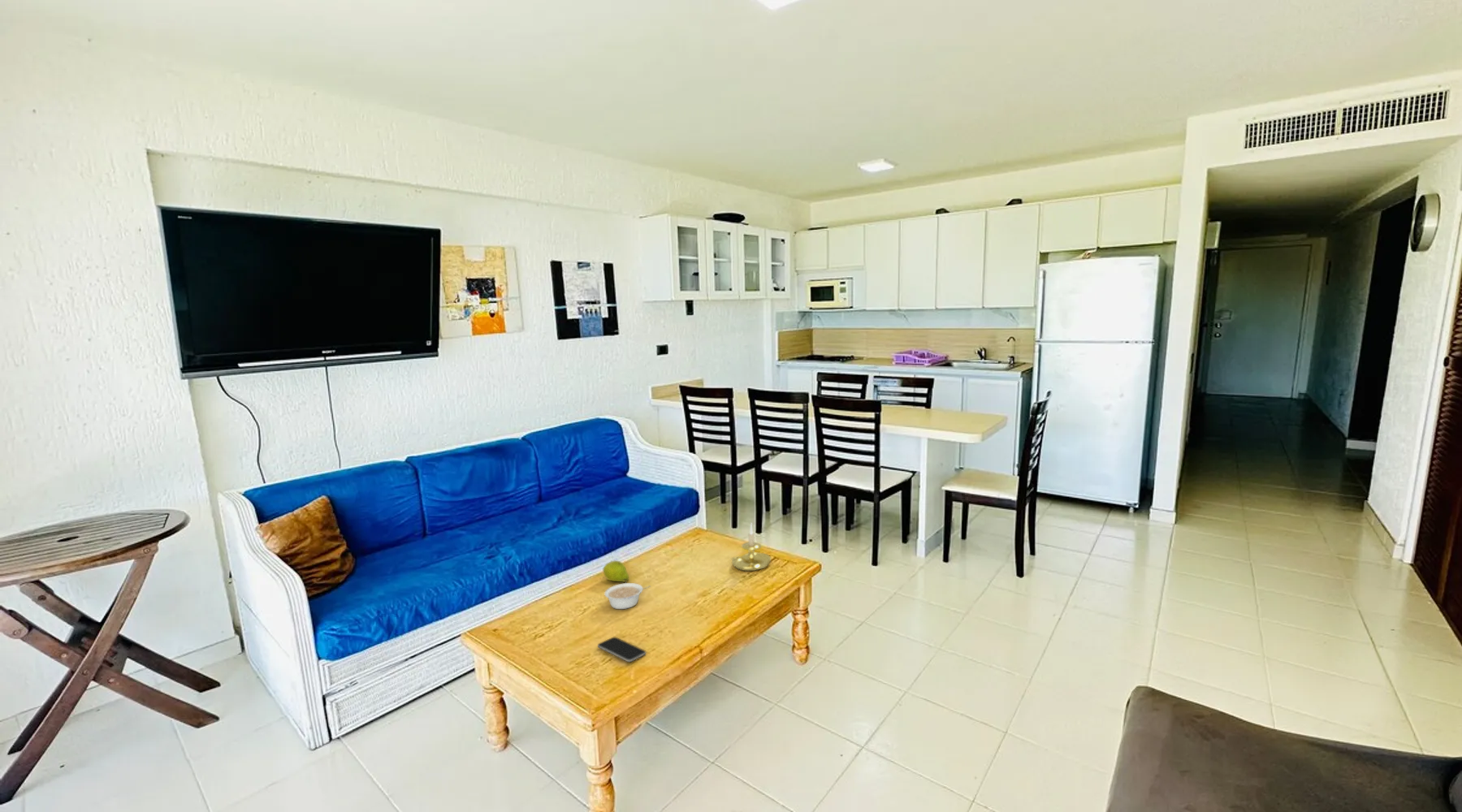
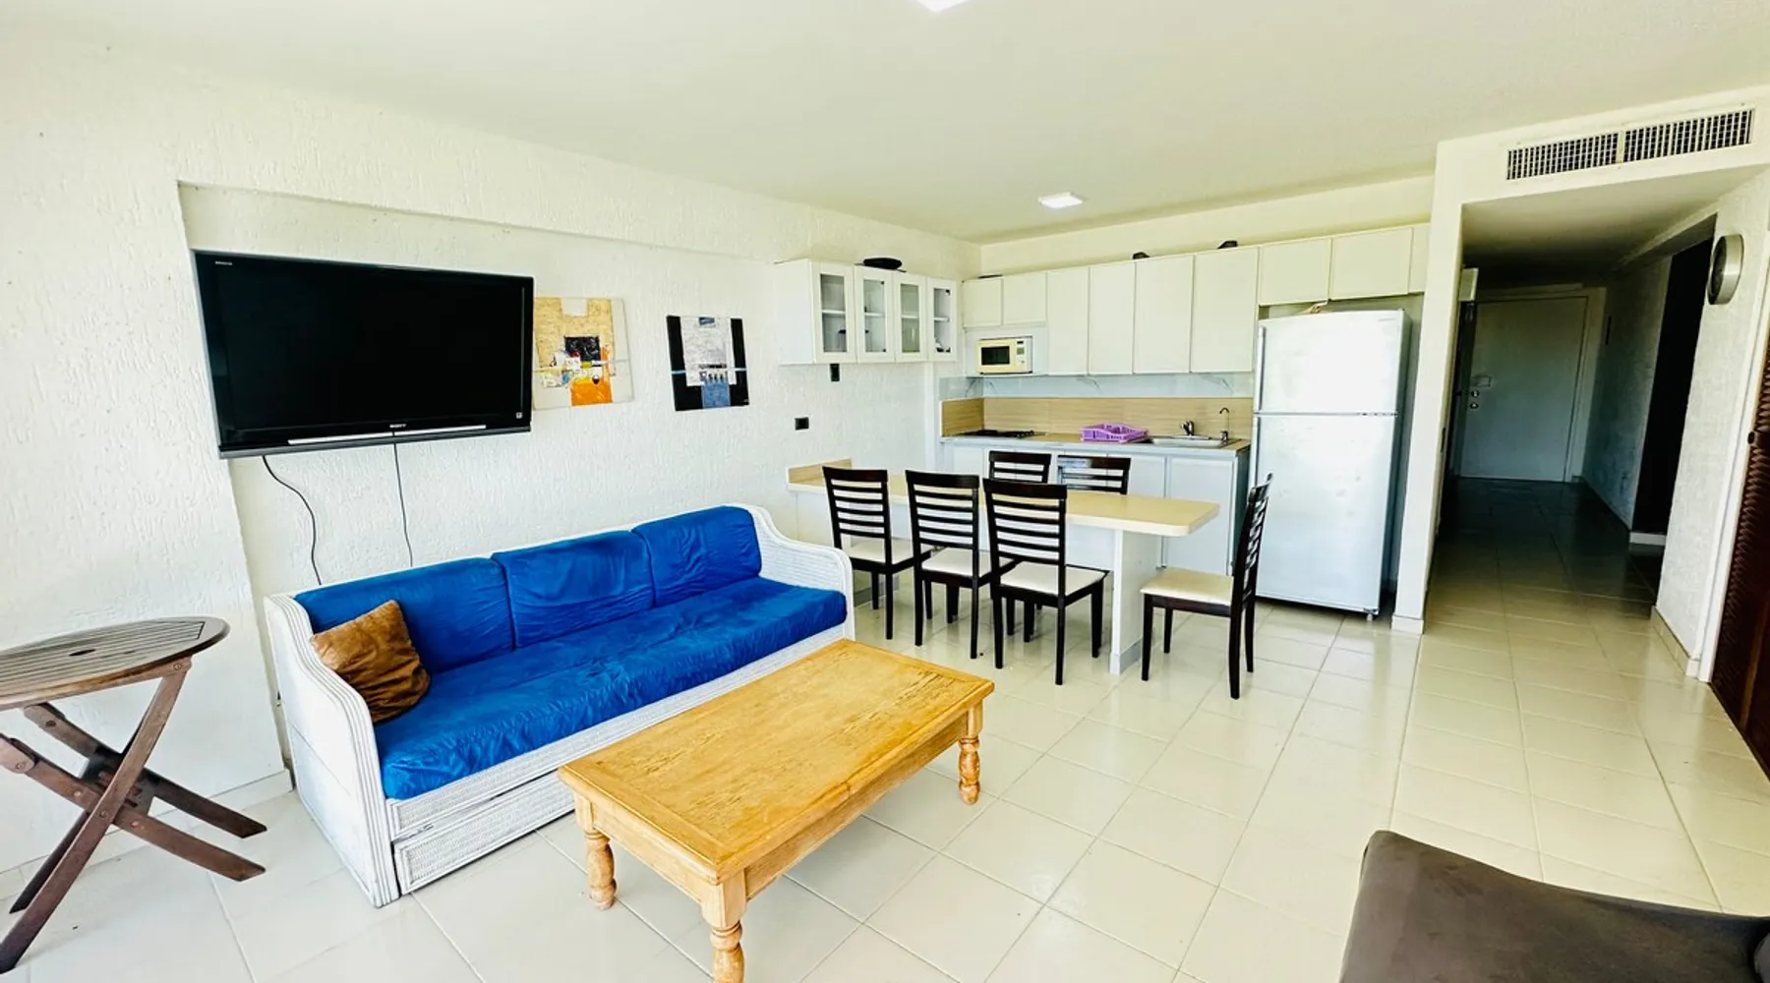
- candle holder (749, 544)
- fruit (617, 572)
- legume (625, 595)
- smartphone (621, 649)
